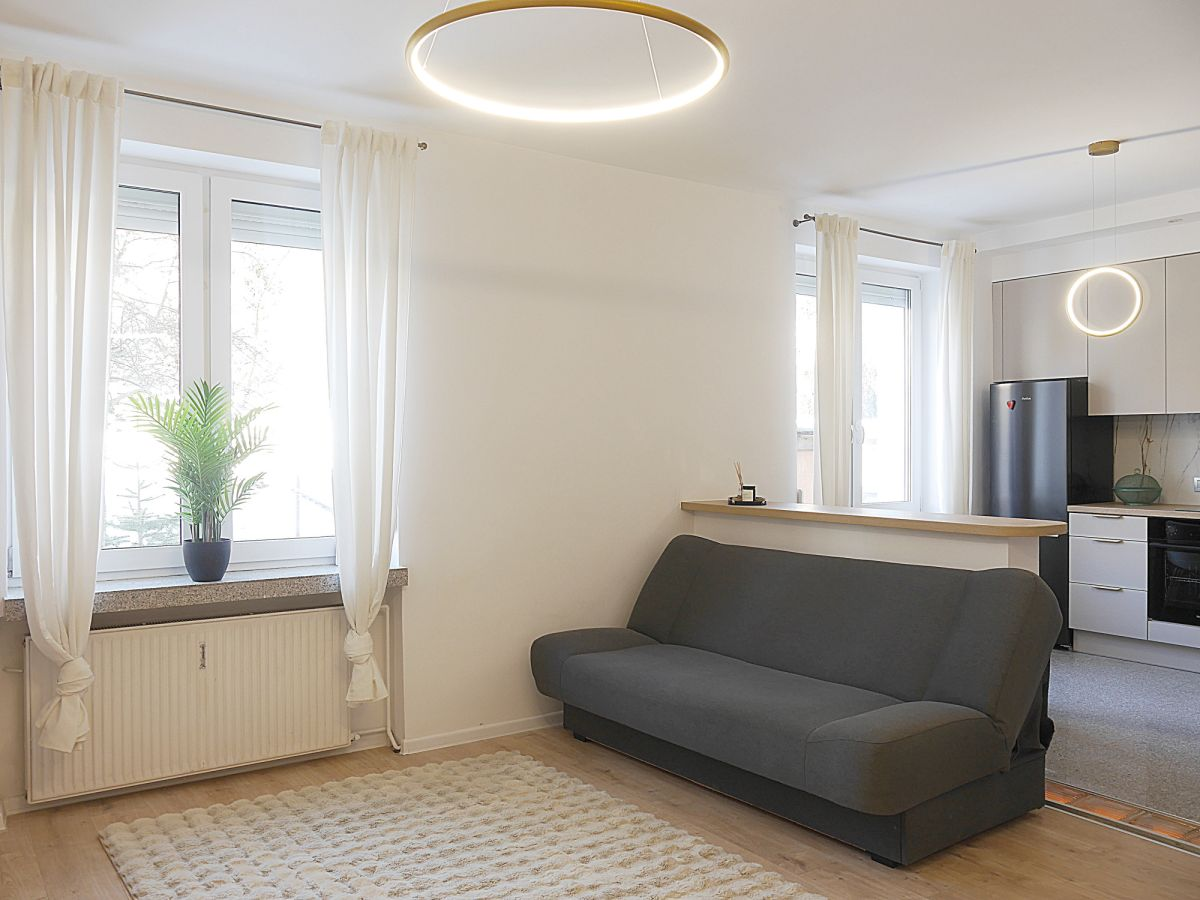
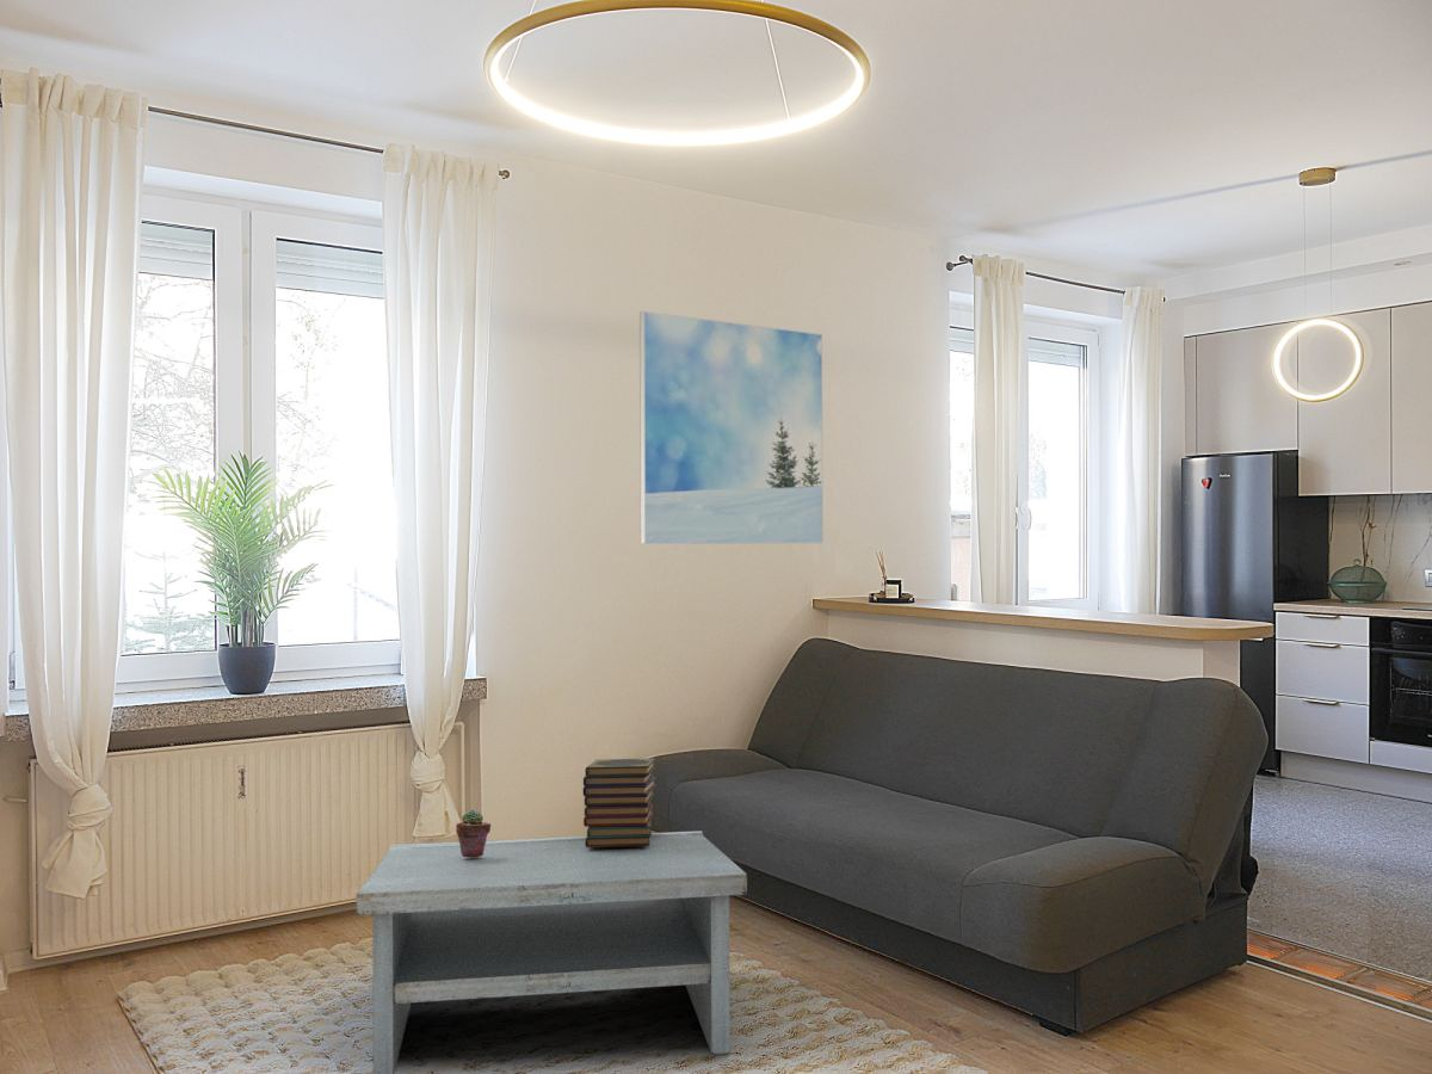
+ potted succulent (473, 826)
+ book stack (621, 790)
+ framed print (735, 433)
+ coffee table (553, 932)
